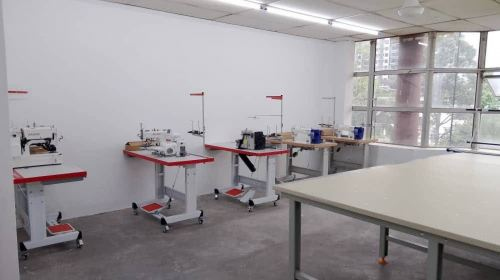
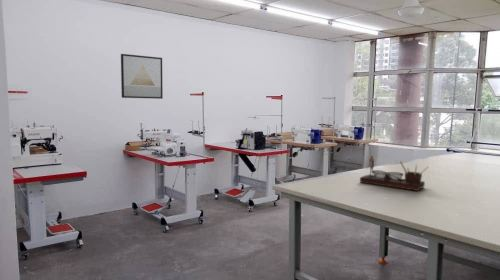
+ wall art (142, 77)
+ desk organizer (394, 172)
